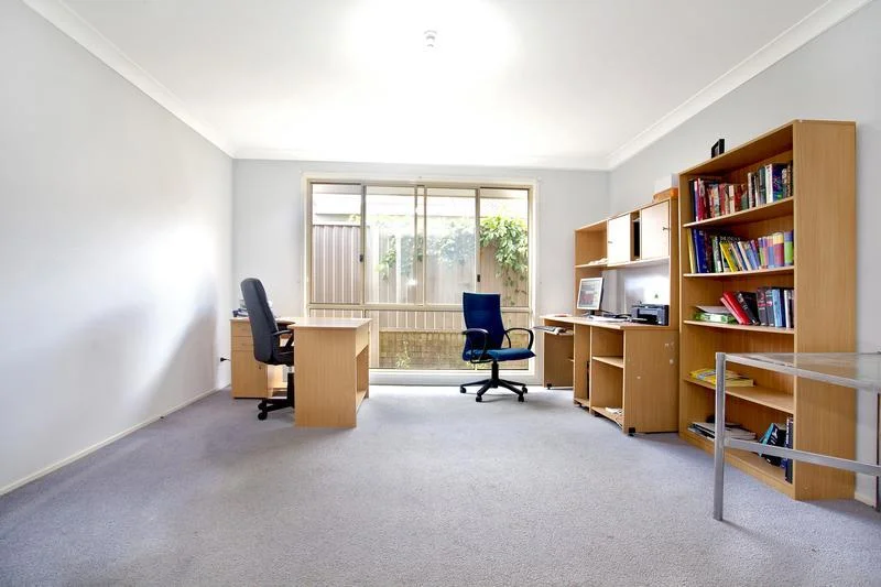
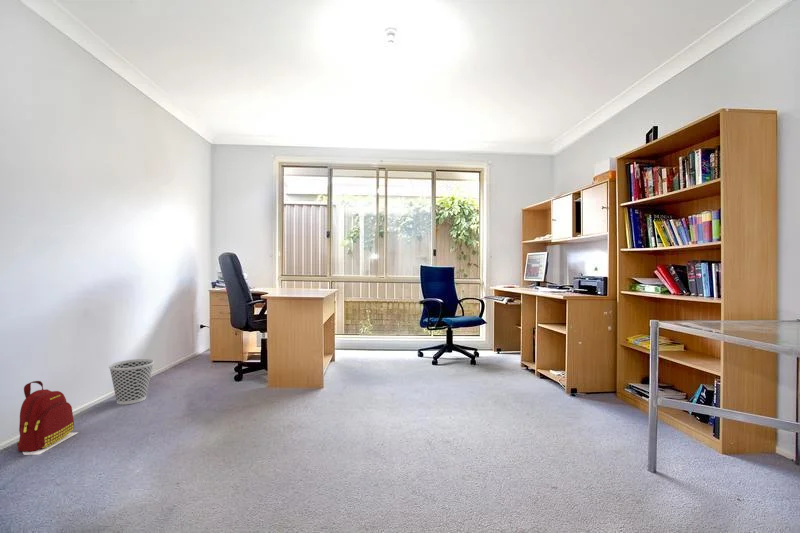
+ backpack (44, 412)
+ wastebasket (131, 381)
